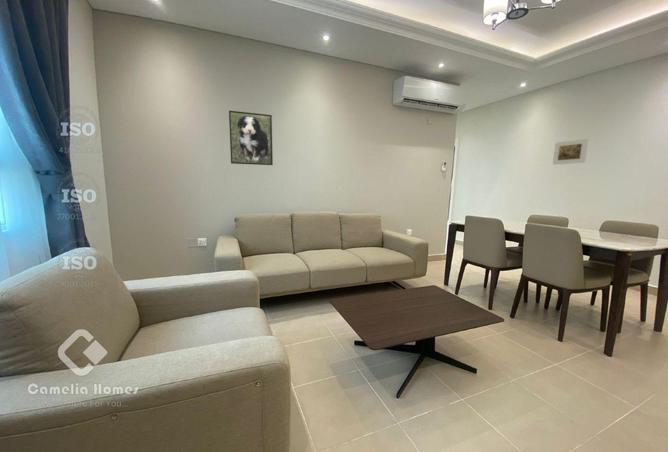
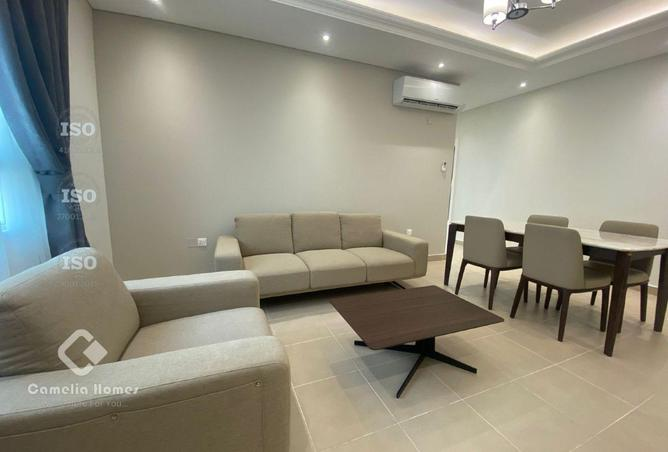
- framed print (569, 152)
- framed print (251, 139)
